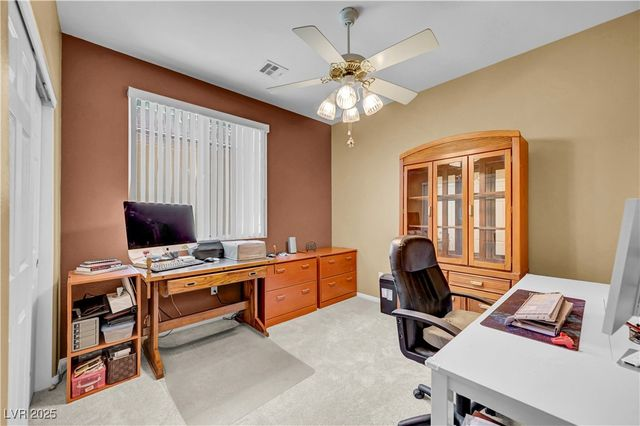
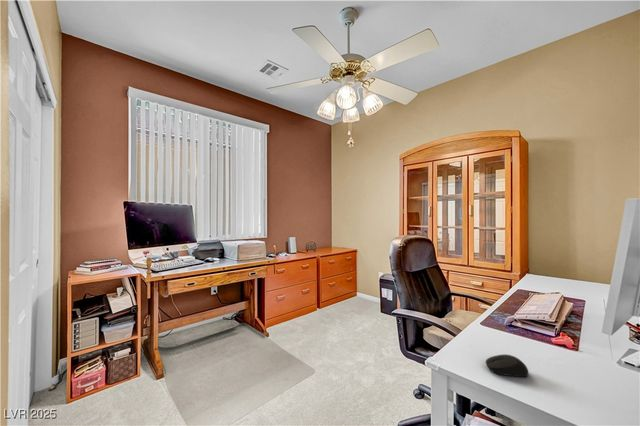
+ computer mouse (506, 364)
